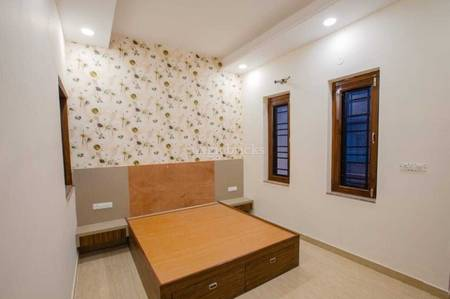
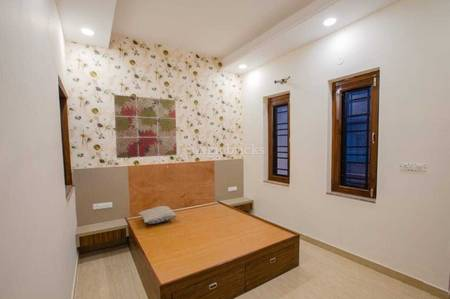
+ wall art (147, 127)
+ pillow (157, 214)
